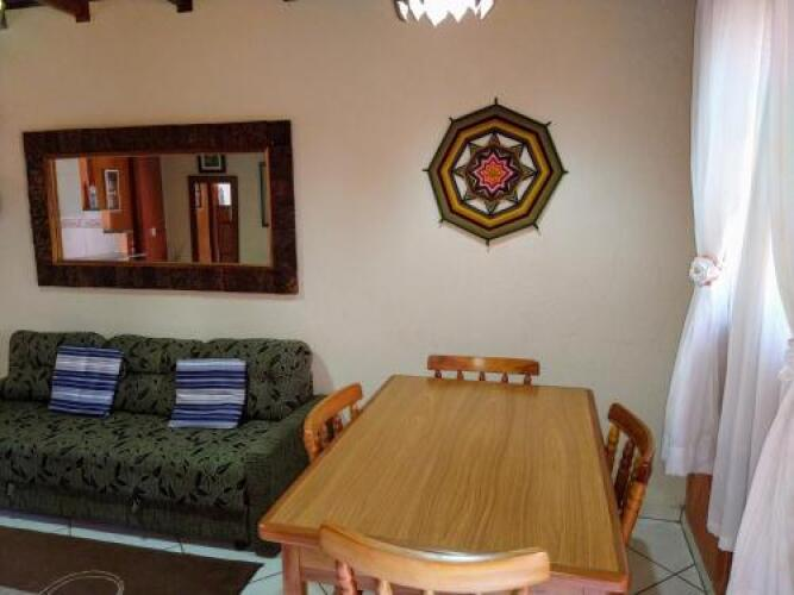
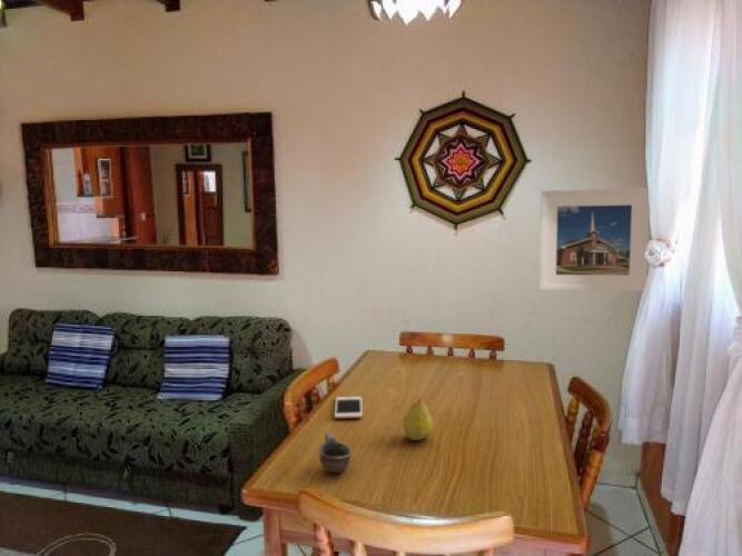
+ cell phone (348, 407)
+ fruit (418, 418)
+ cup (336, 454)
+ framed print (593, 240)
